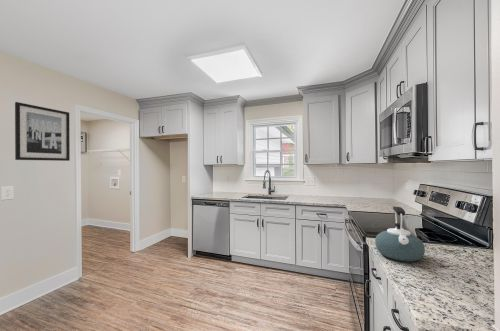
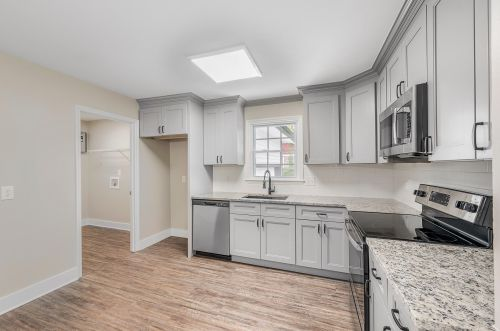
- kettle (399, 232)
- wall art (44, 134)
